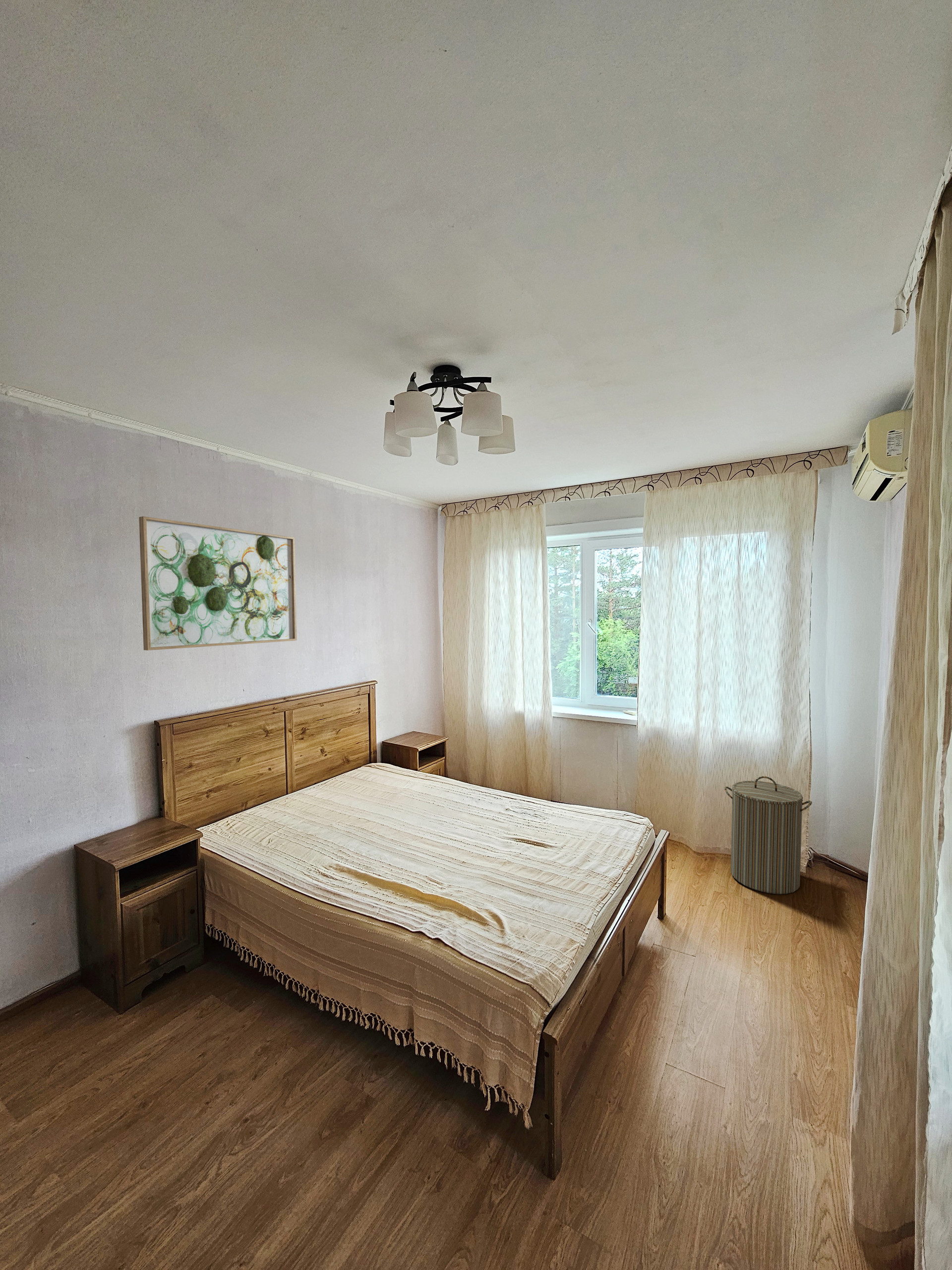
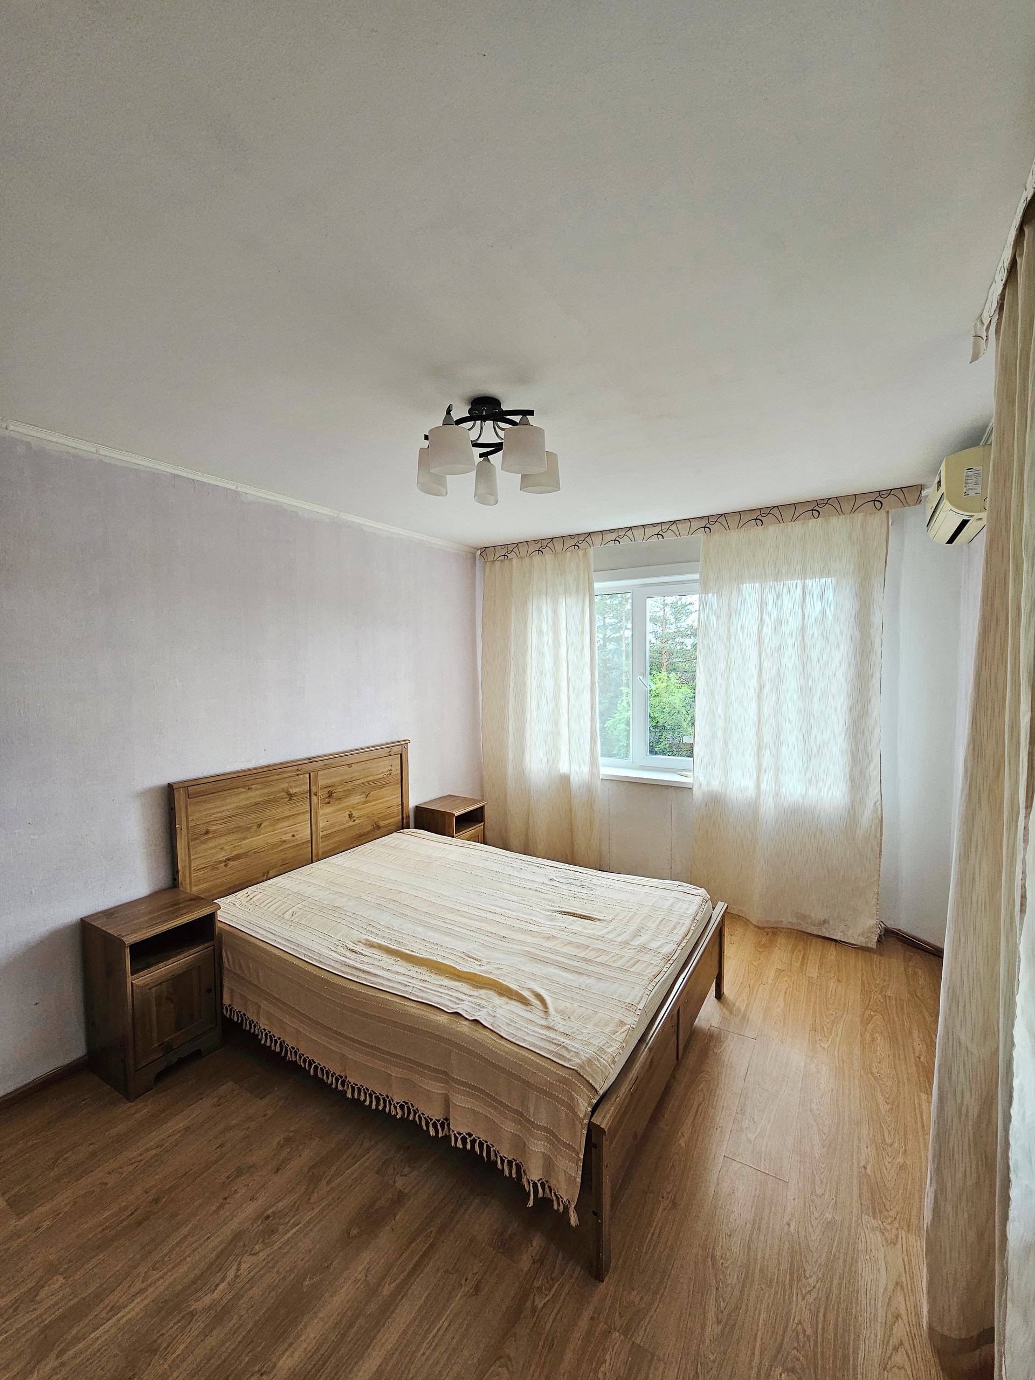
- wall art (229, 587)
- laundry hamper (766, 827)
